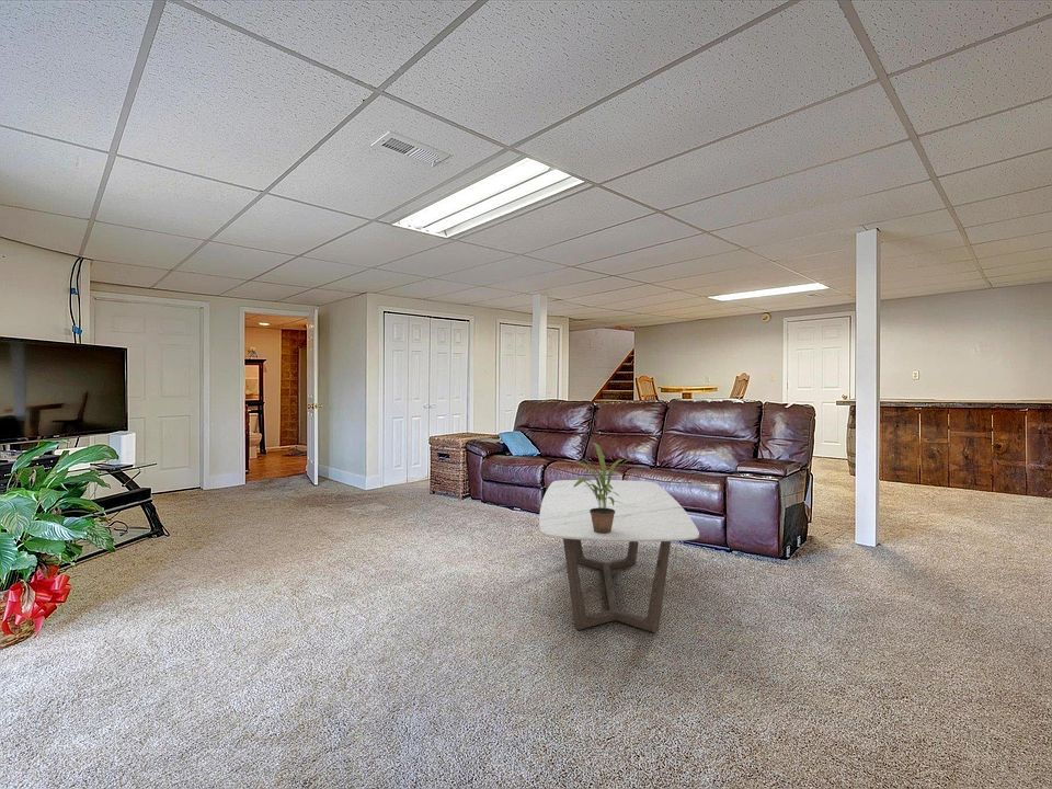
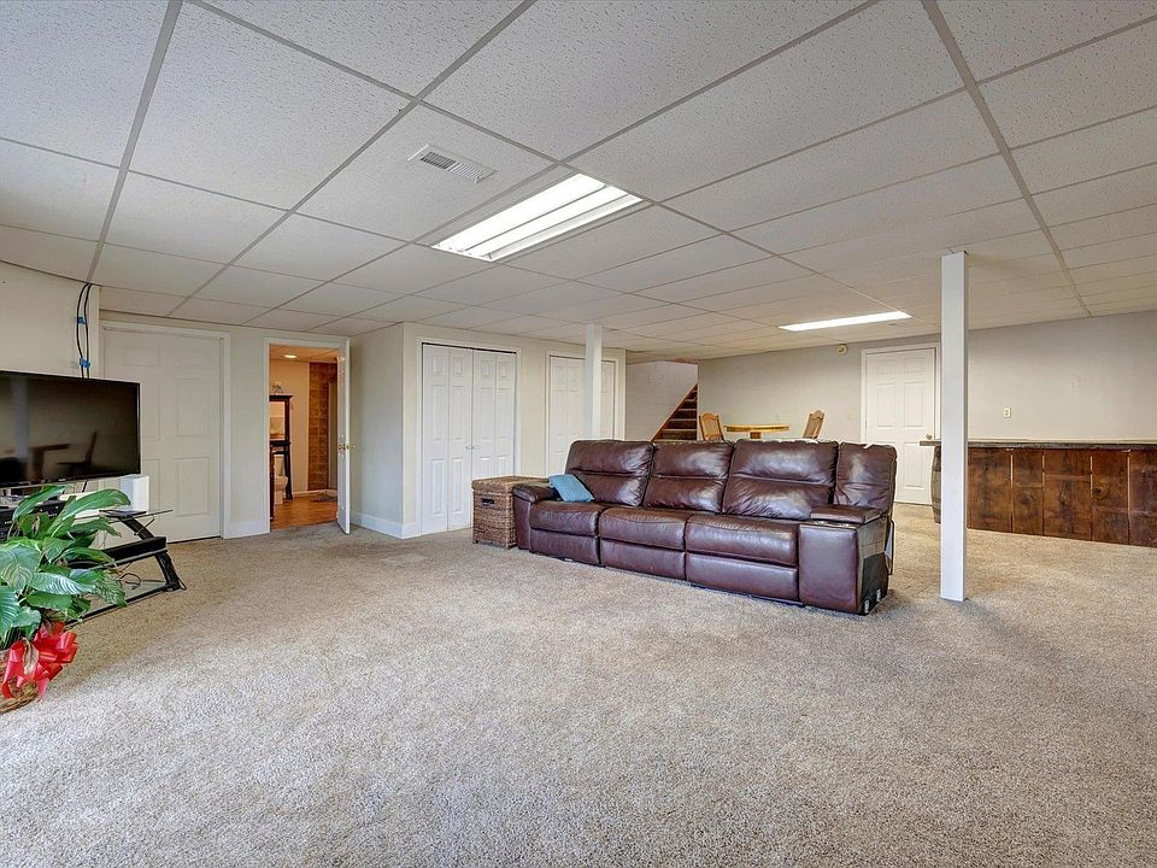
- coffee table (609, 540)
- potted plant (607, 488)
